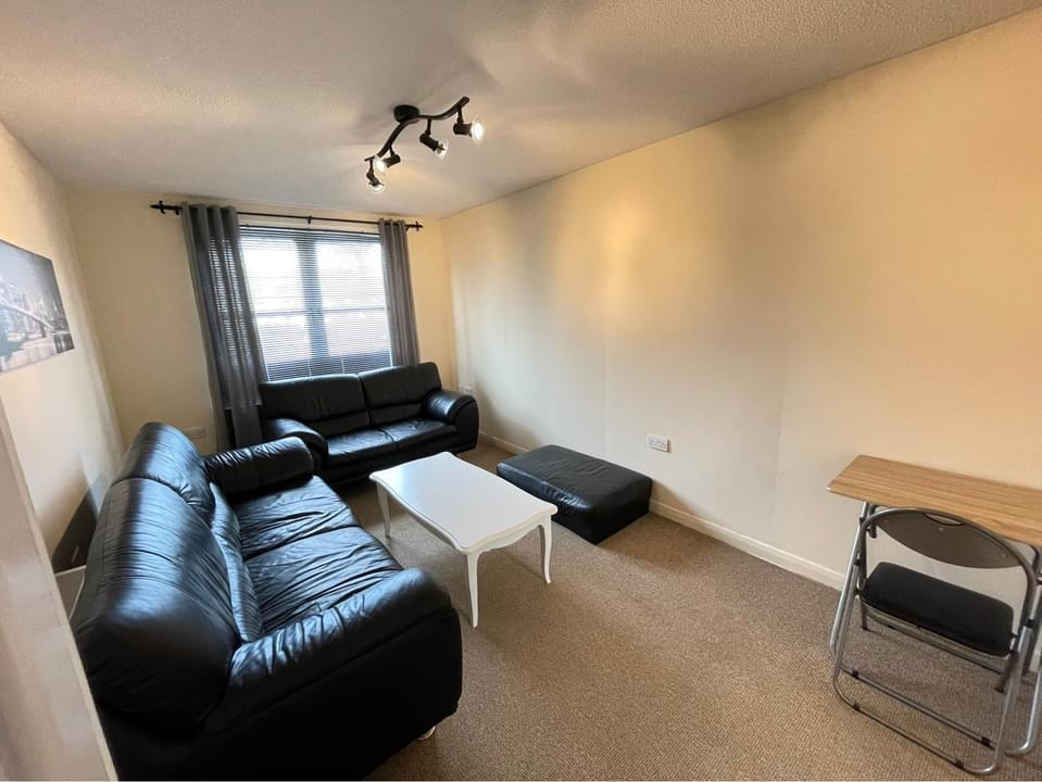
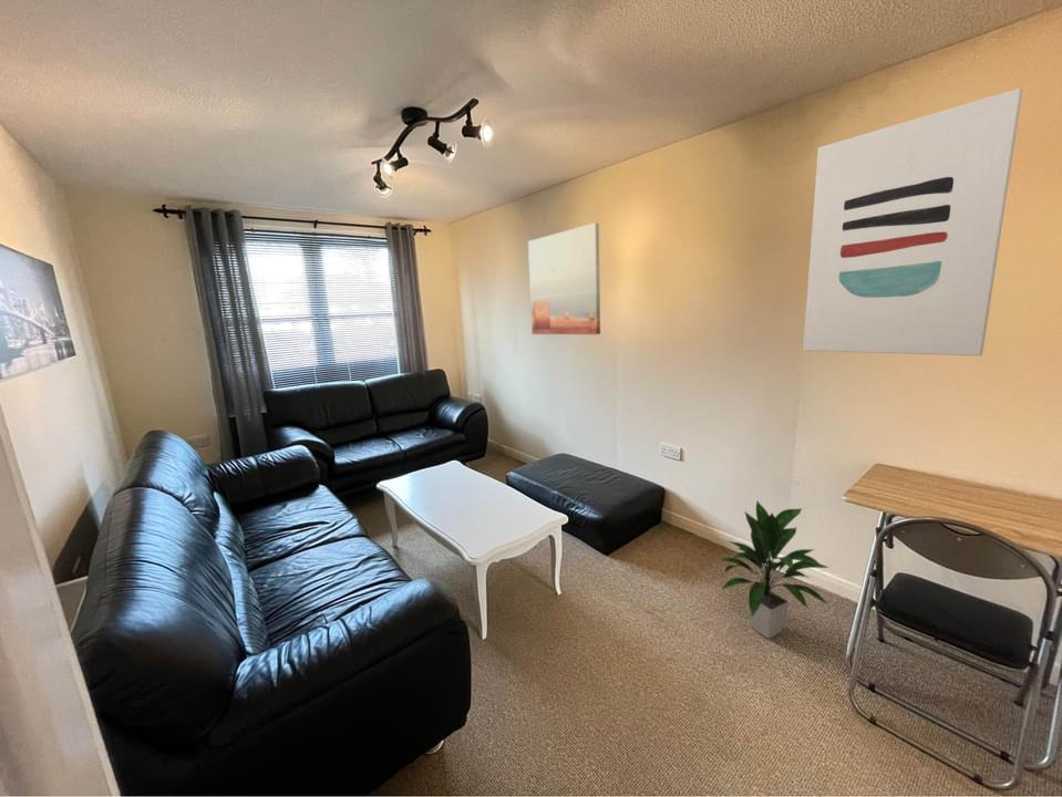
+ wall art (893, 242)
+ wall art (561, 284)
+ indoor plant (766, 567)
